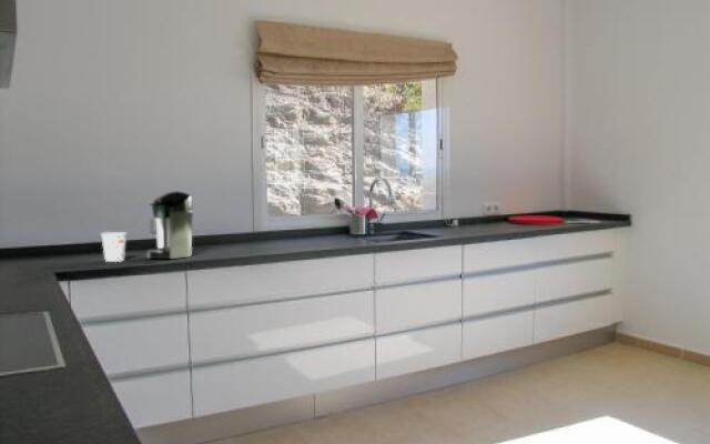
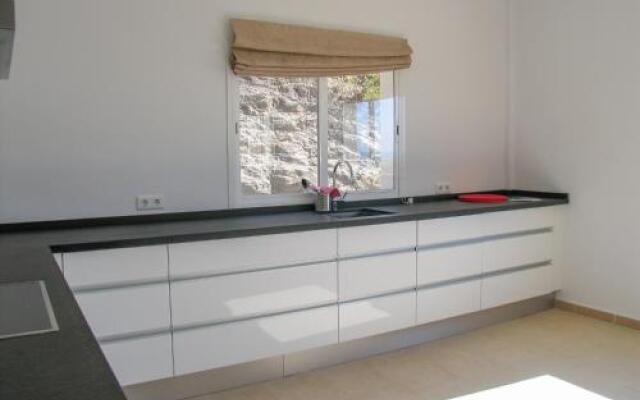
- cup (114, 246)
- coffee maker (168, 223)
